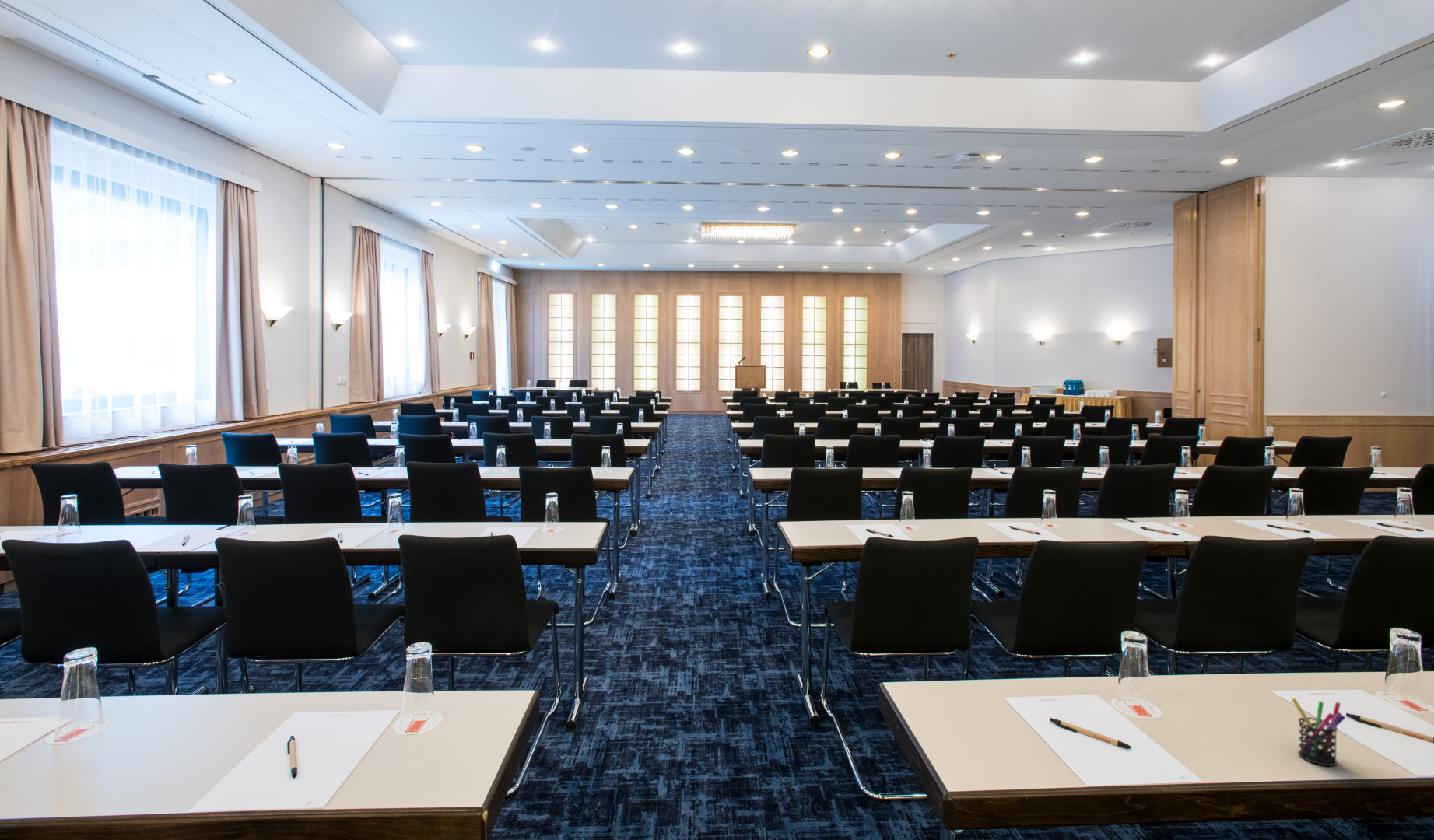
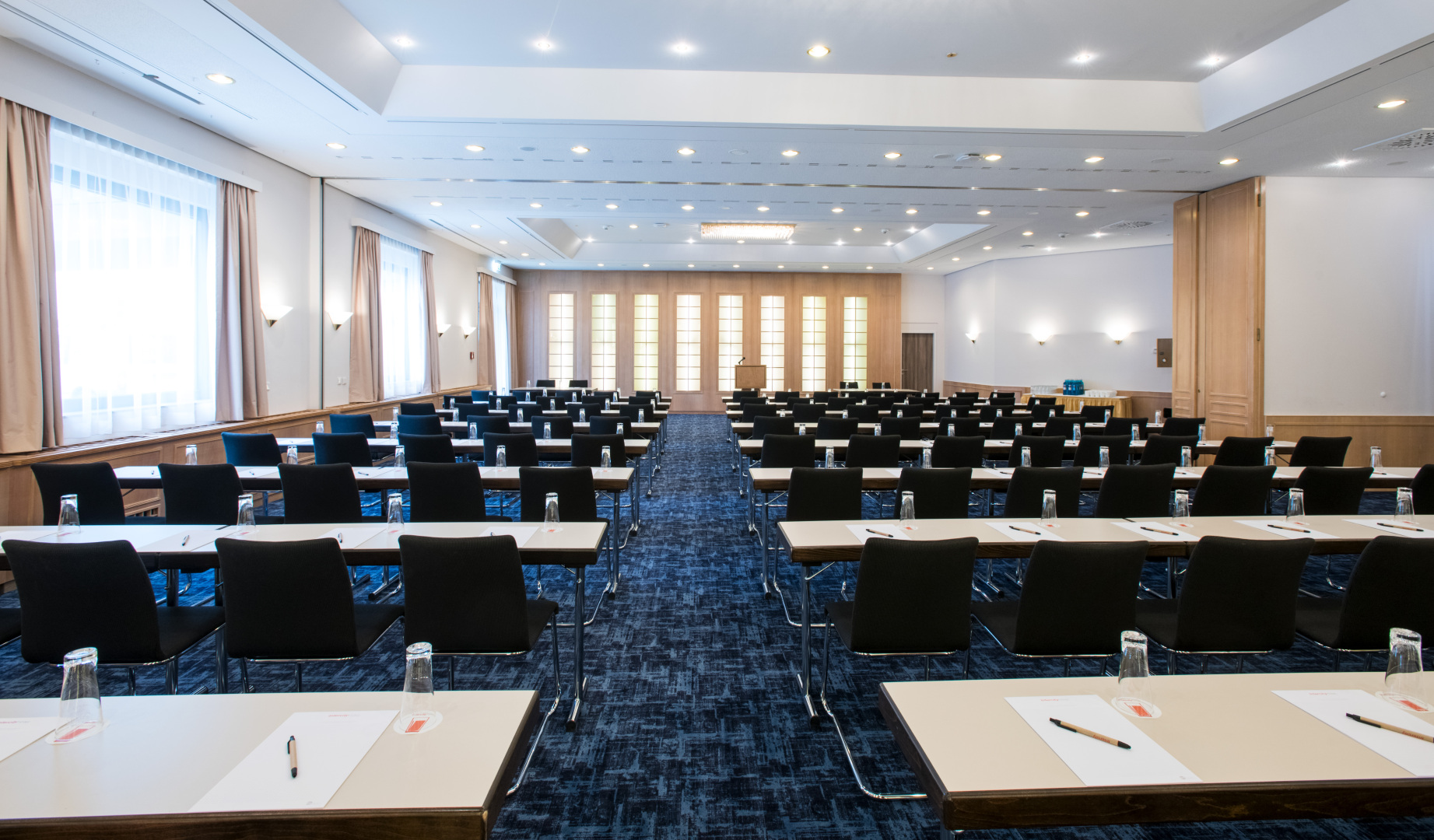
- pen holder (1320, 727)
